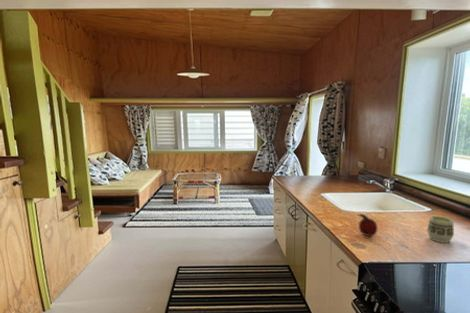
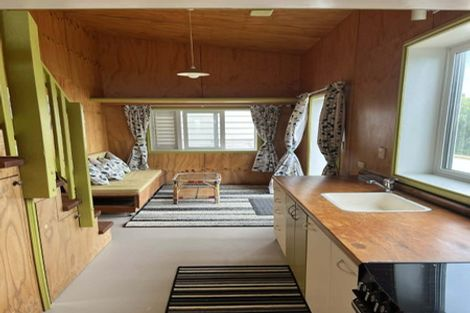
- fruit (367, 225)
- cup (440, 229)
